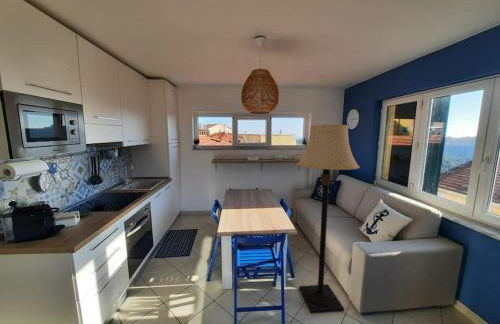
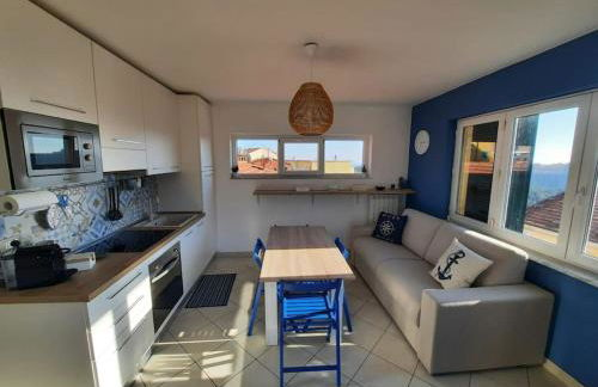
- lamp (324, 216)
